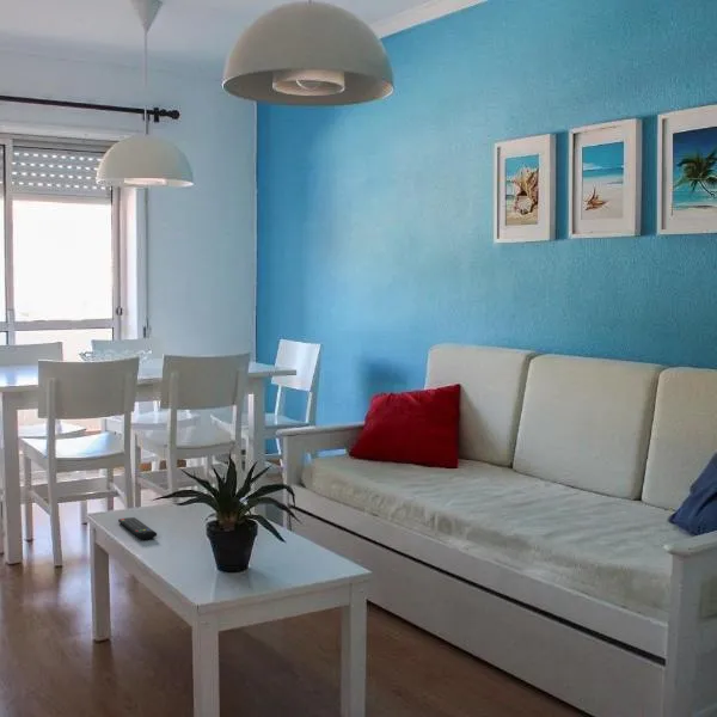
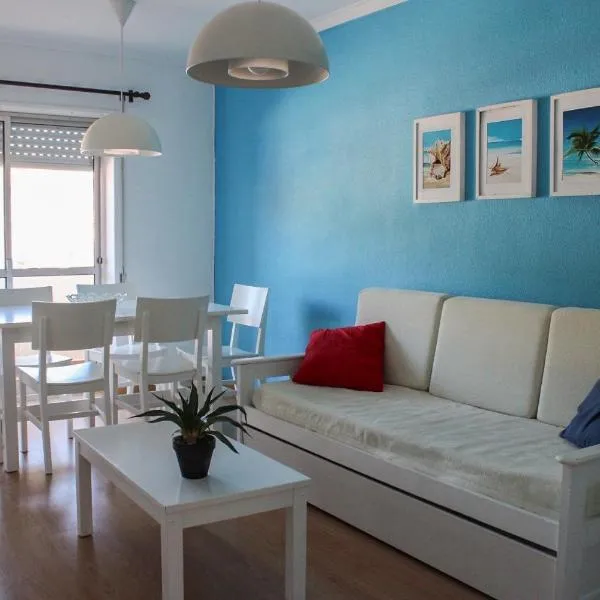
- remote control (136, 527)
